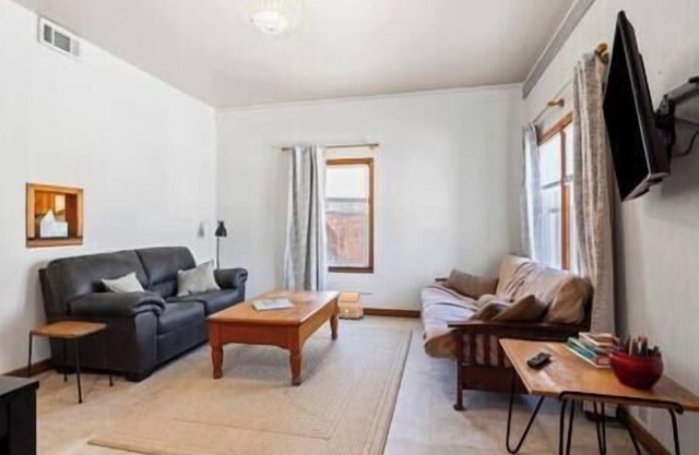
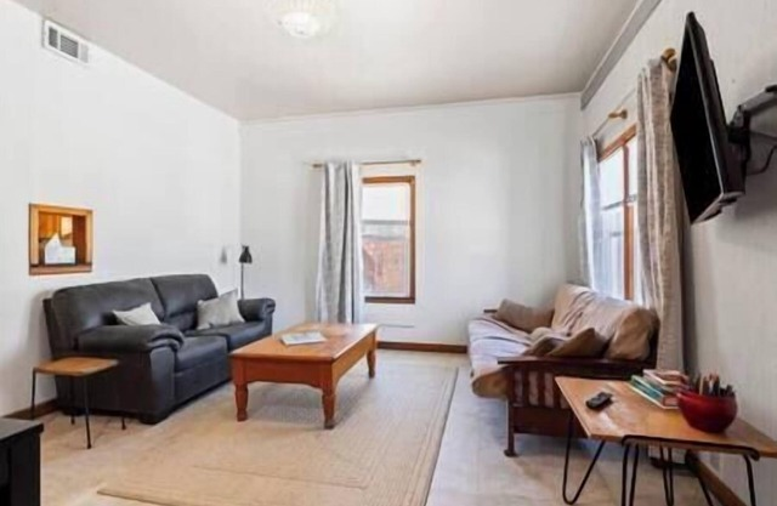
- satchel (350, 304)
